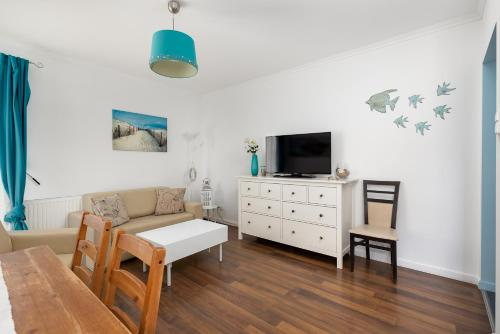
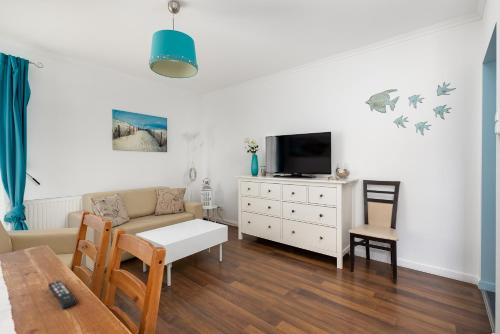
+ remote control (61, 292)
